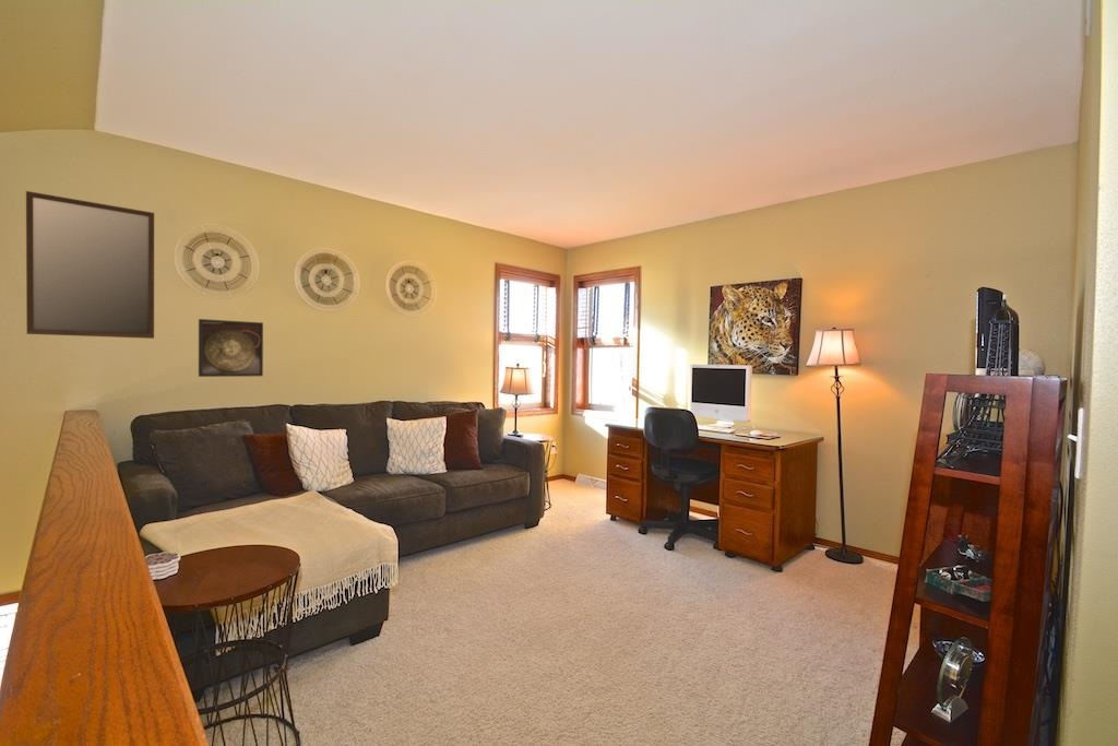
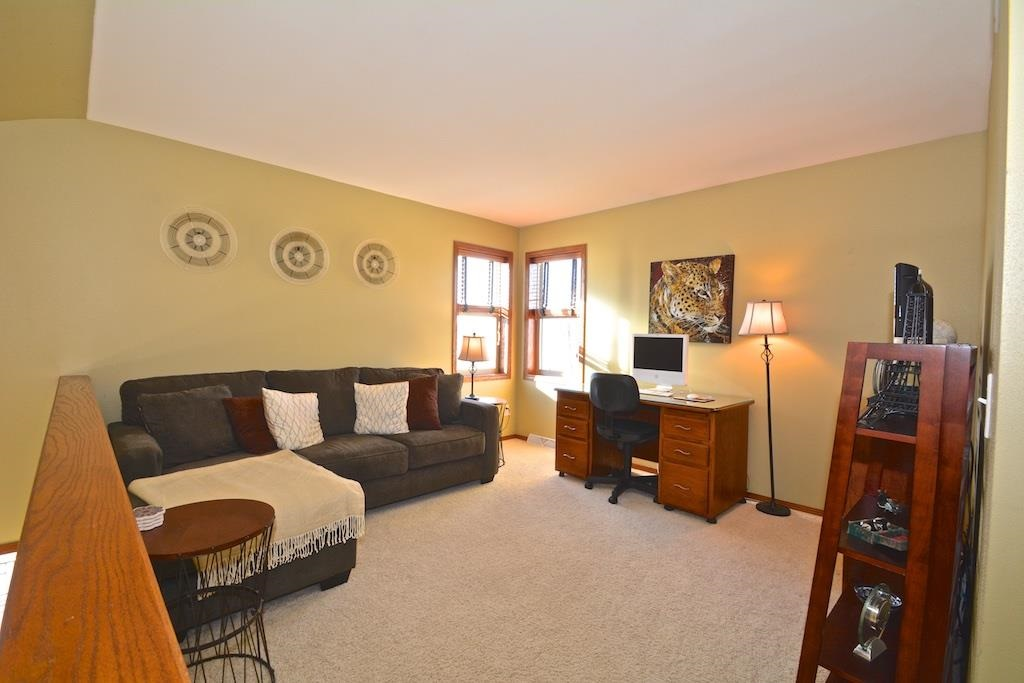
- home mirror (94, 270)
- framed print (231, 348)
